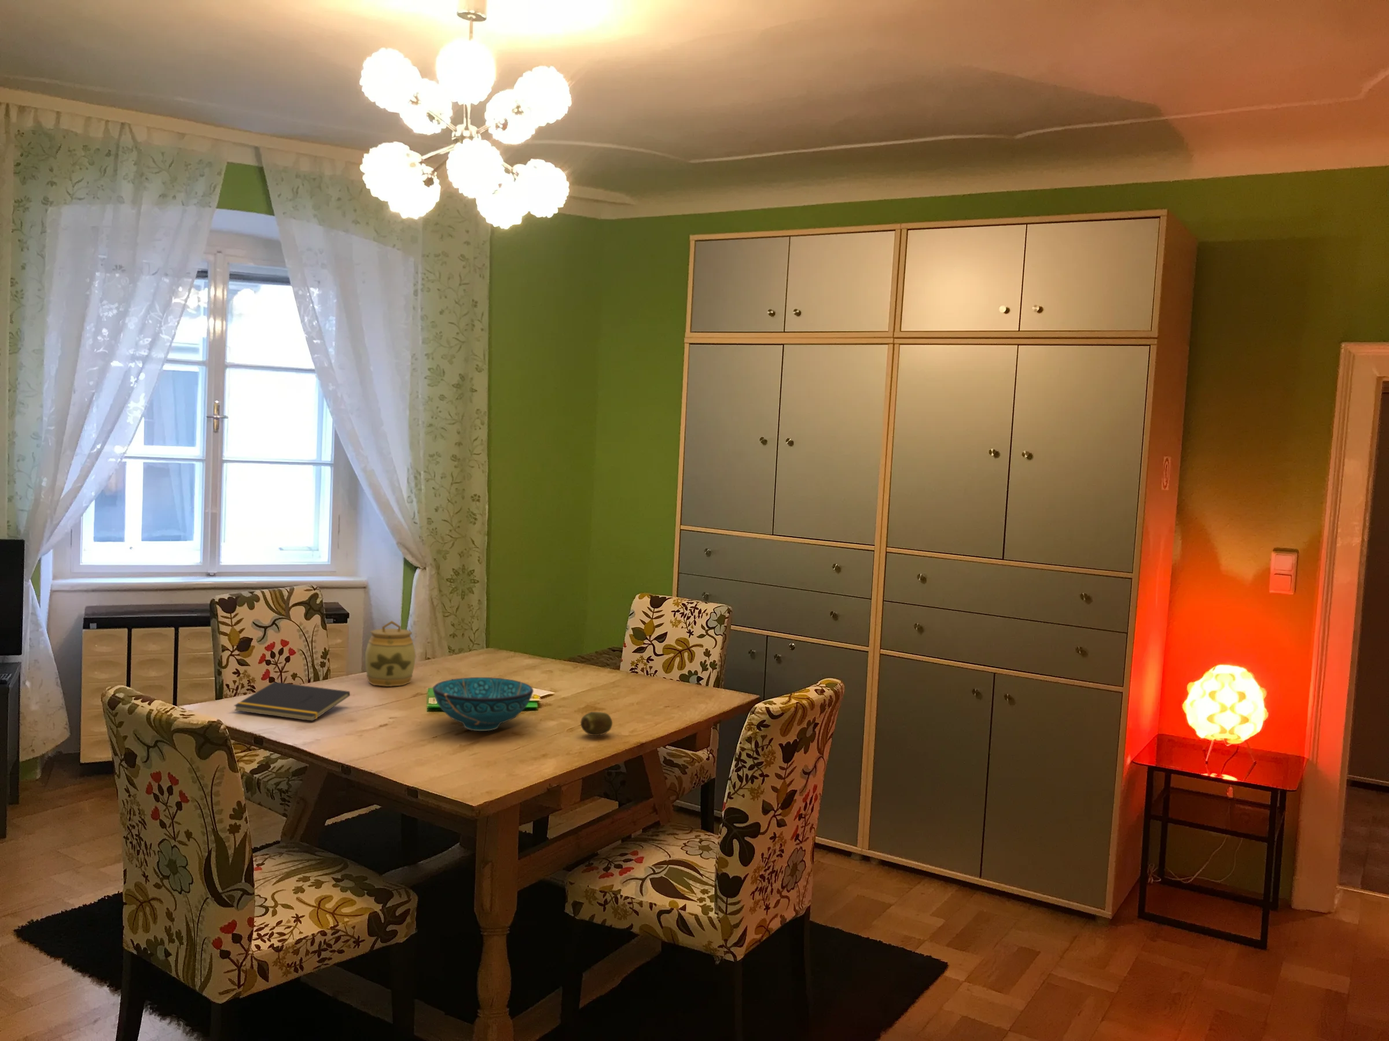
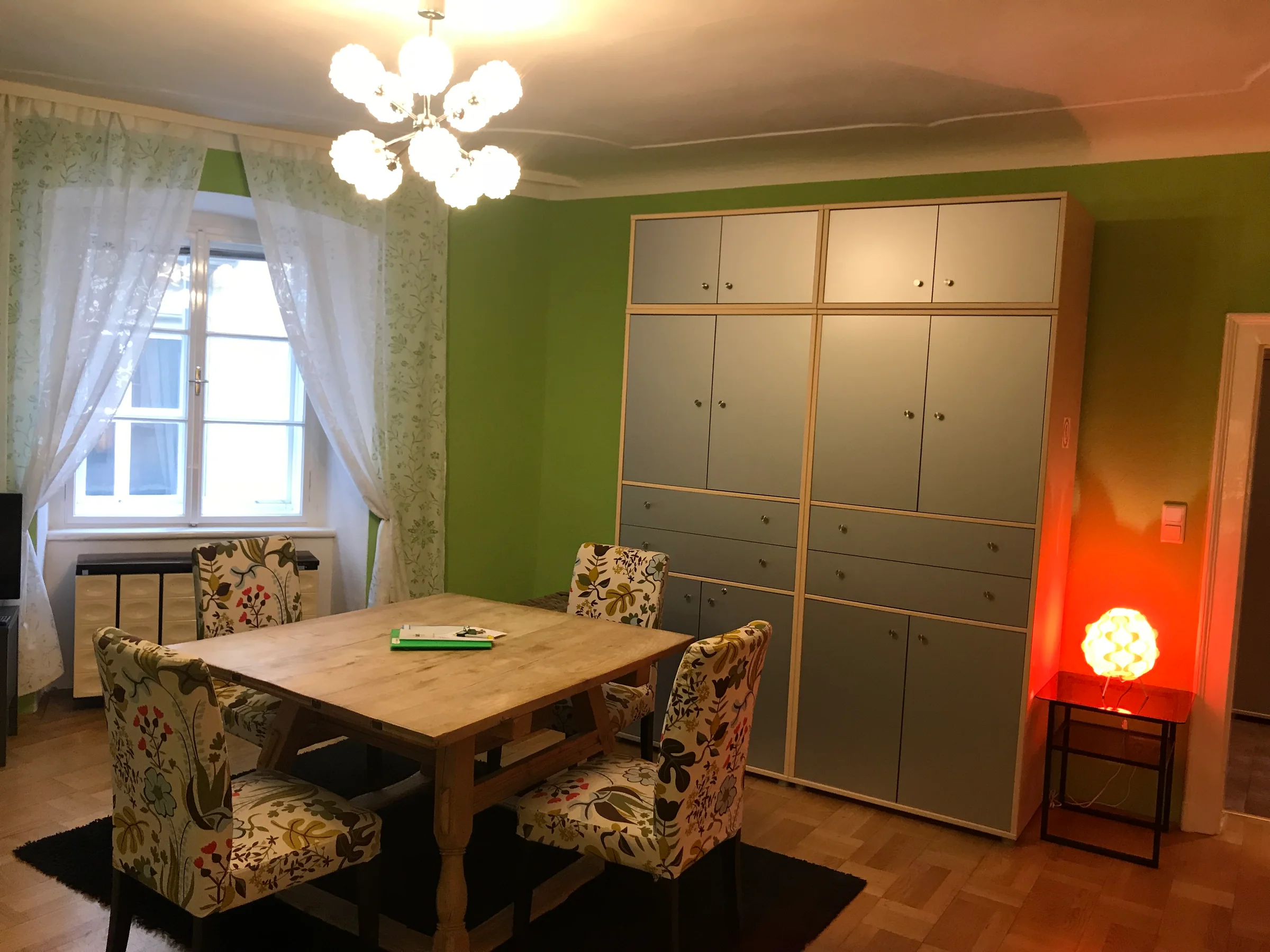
- fruit (596, 724)
- decorative bowl (482, 706)
- notepad (293, 700)
- jar (390, 652)
